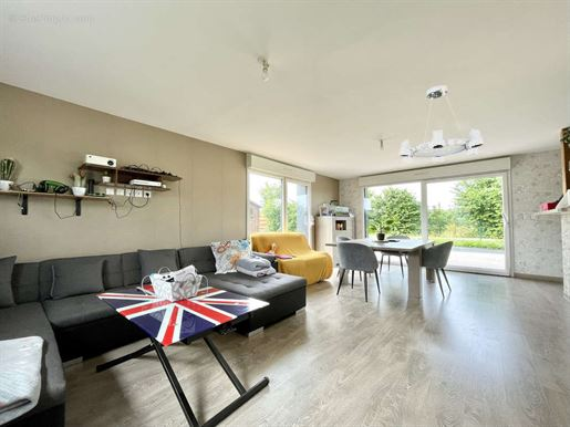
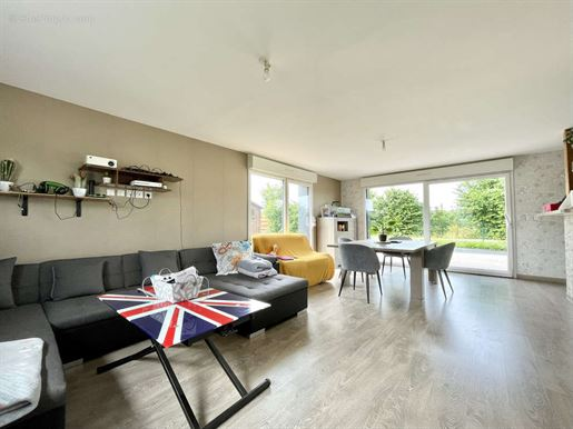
- chandelier (441, 129)
